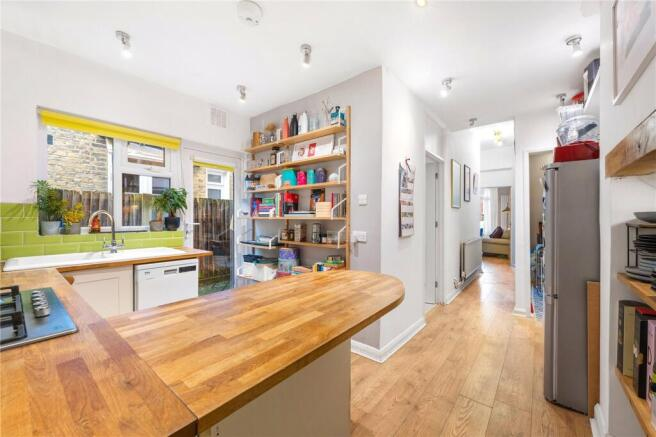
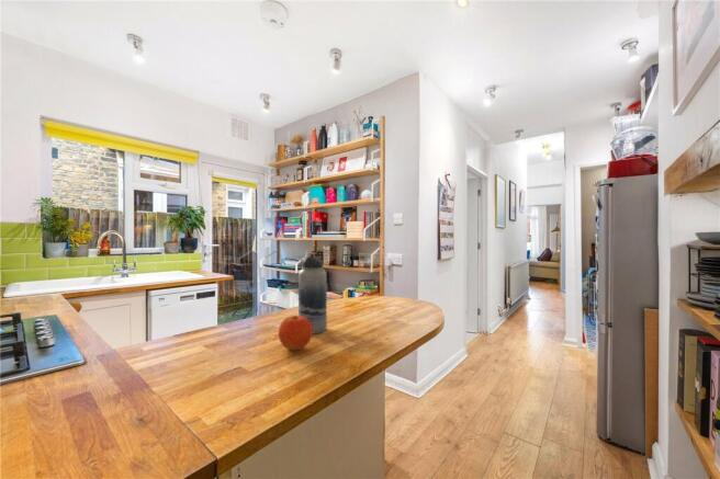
+ fruit (295, 332)
+ water bottle (314, 290)
